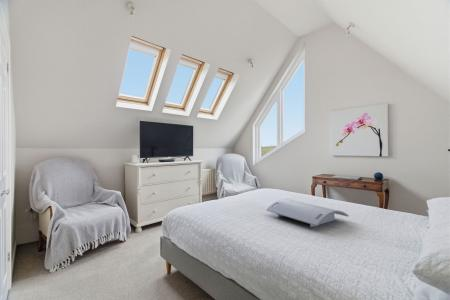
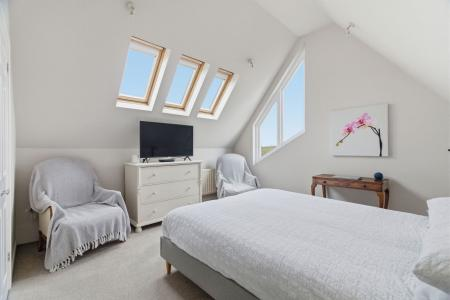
- serving tray (305, 211)
